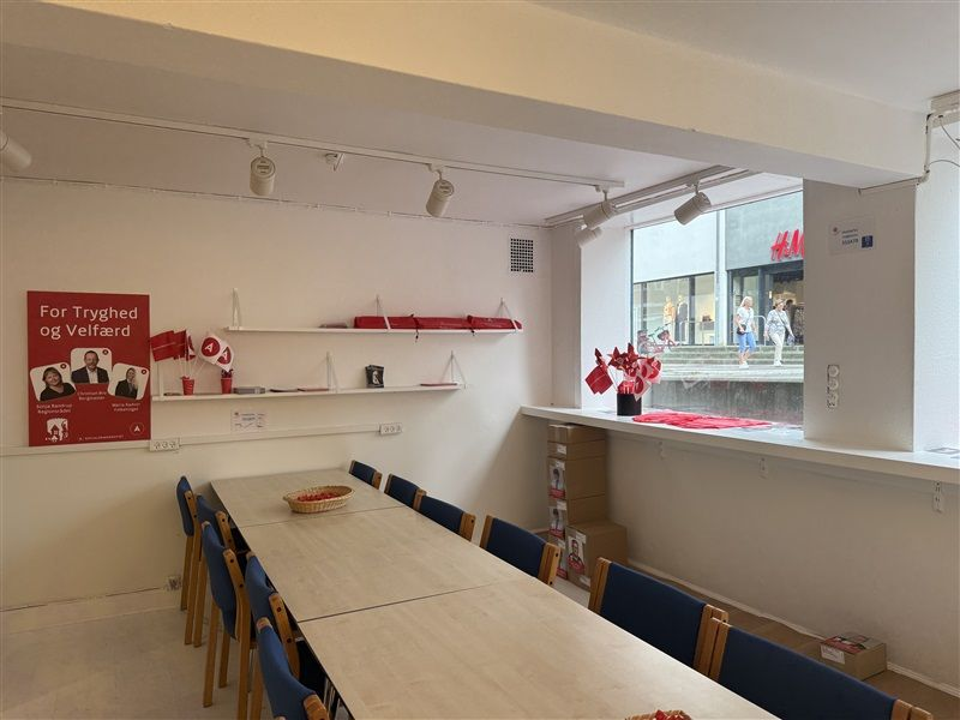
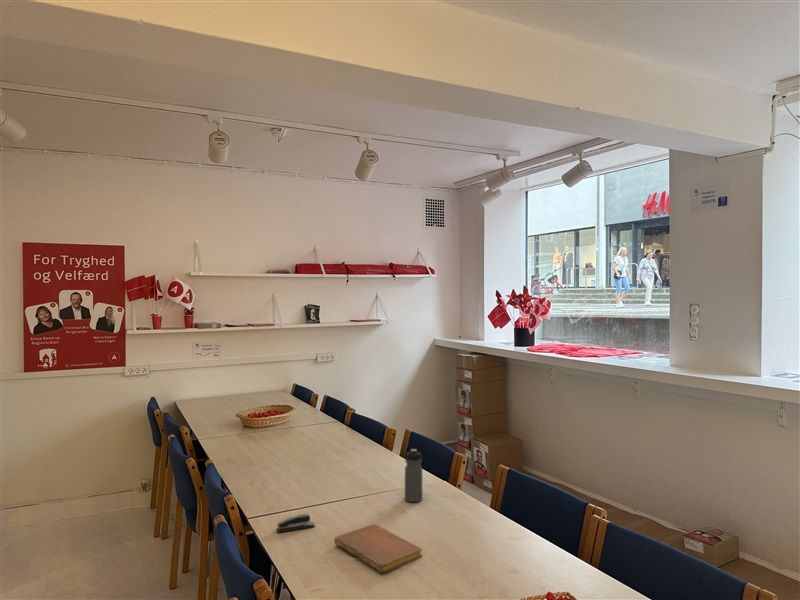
+ water bottle (413, 474)
+ stapler (295, 522)
+ notebook (377, 546)
